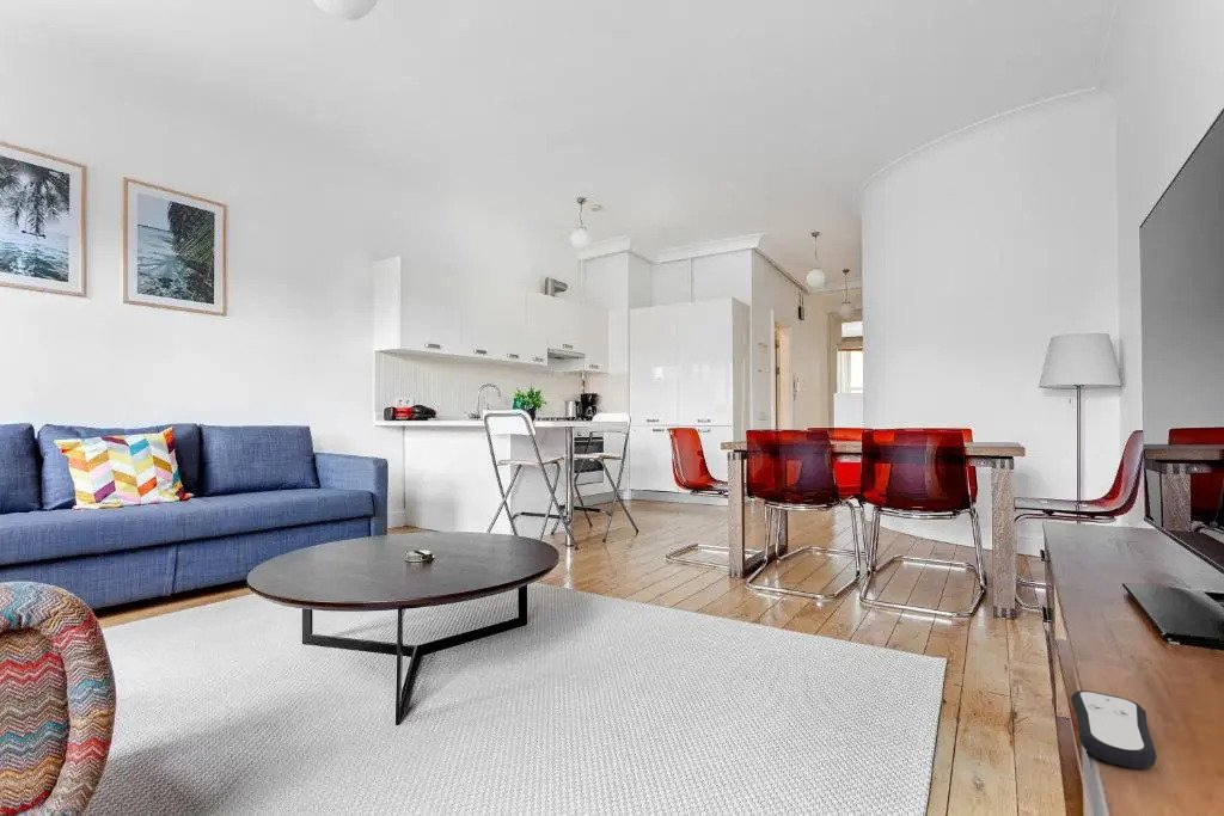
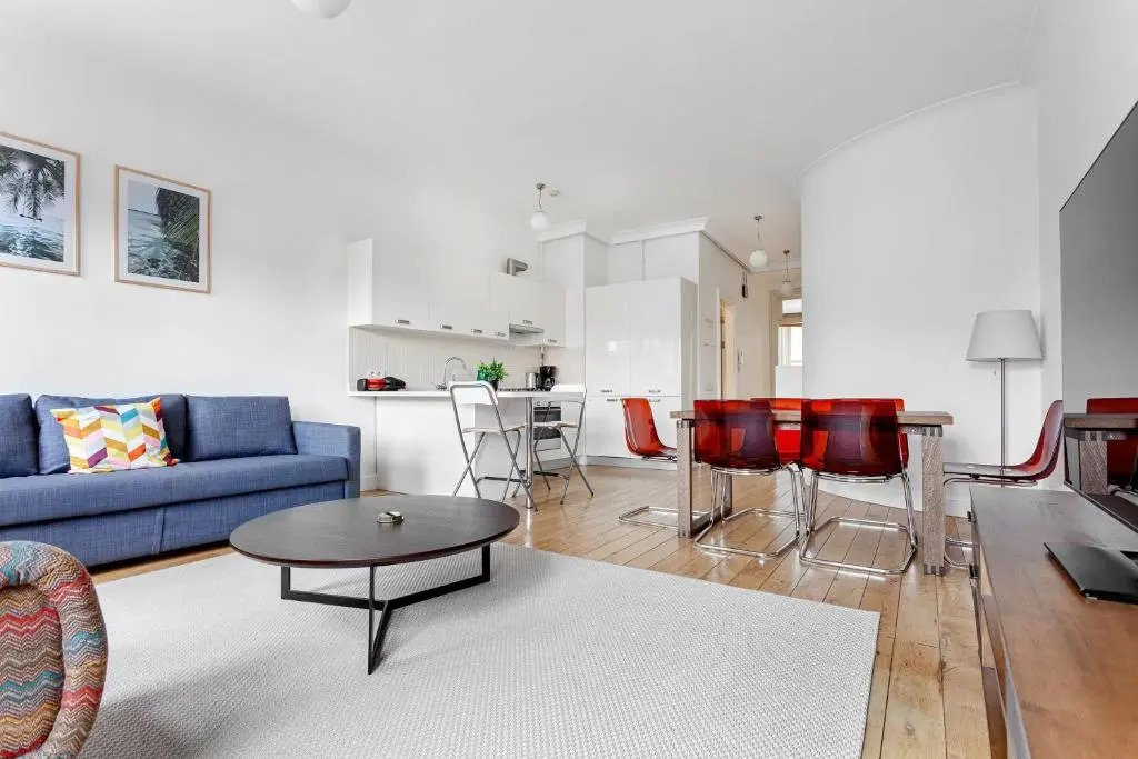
- remote control (1112, 725)
